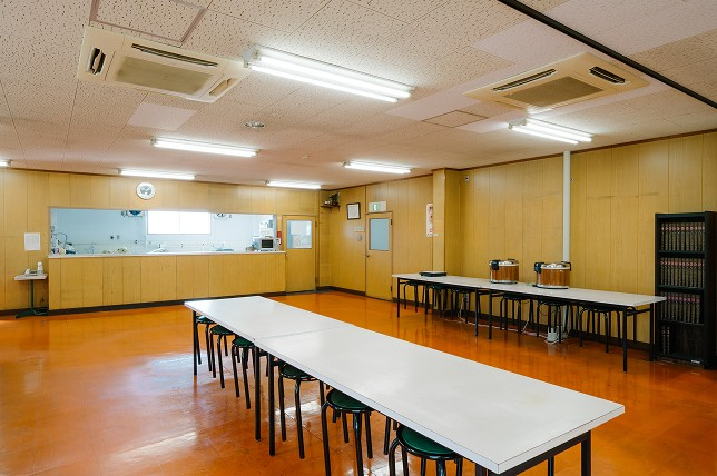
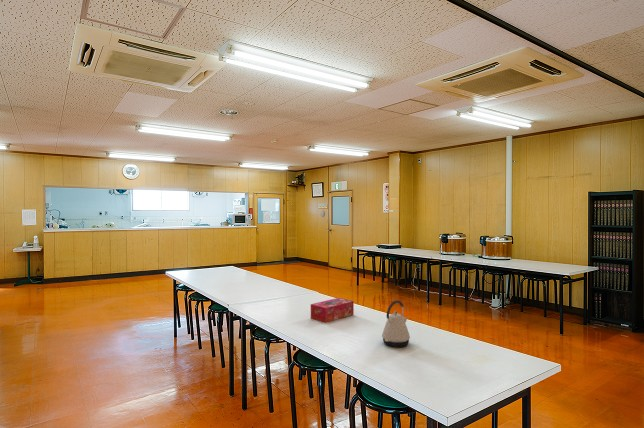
+ kettle (396, 321)
+ tissue box (332, 309)
